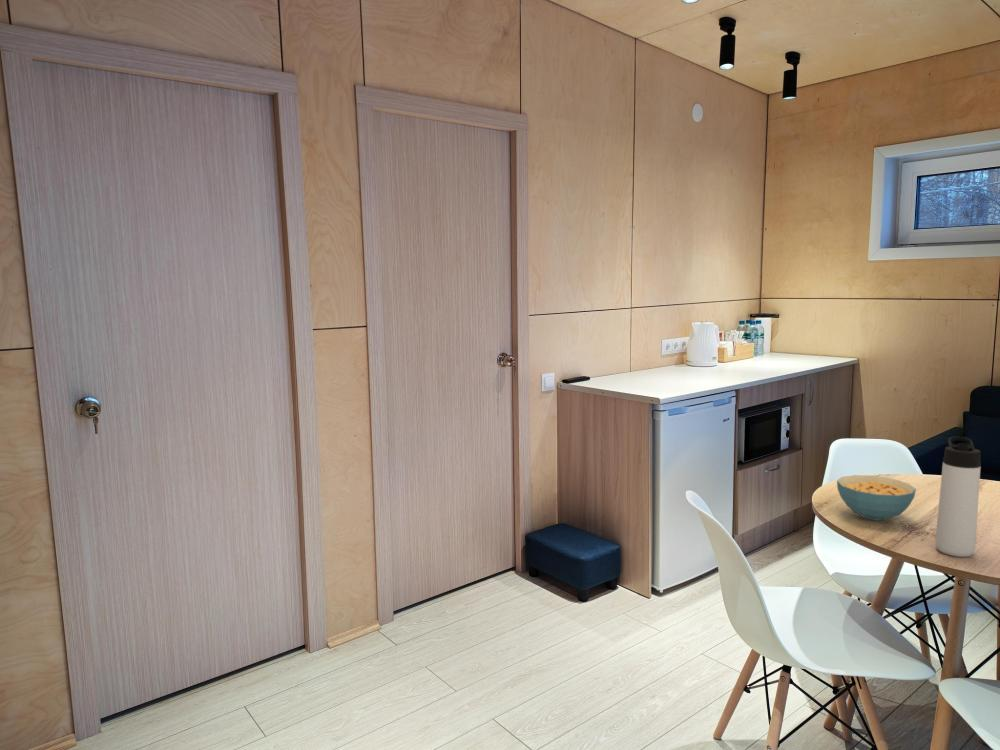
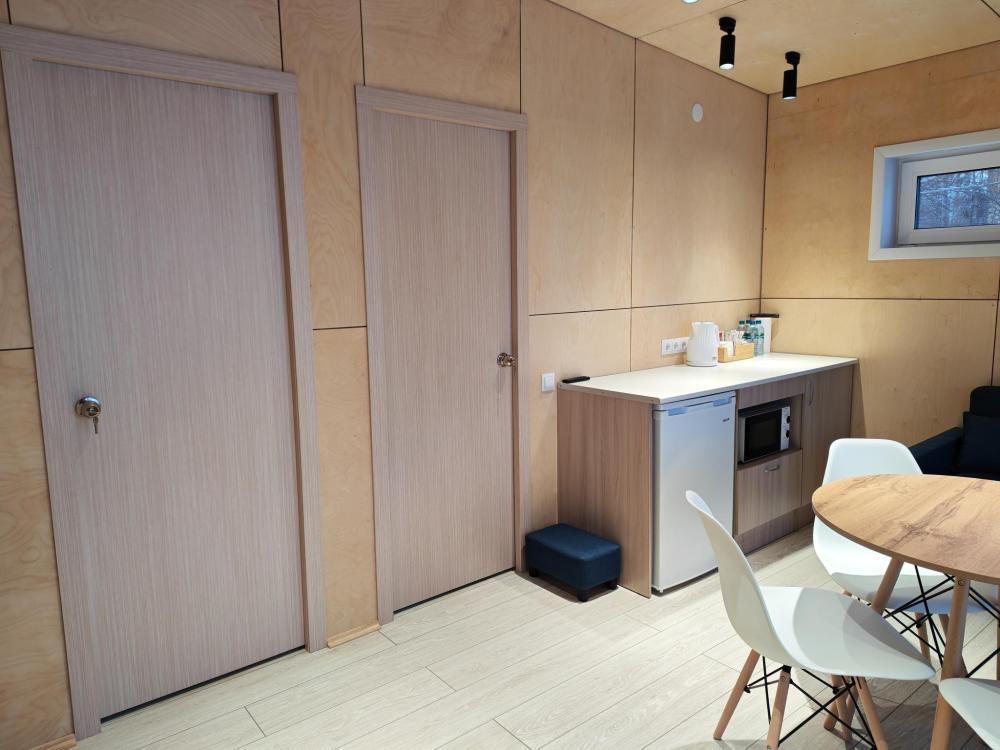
- thermos bottle (957, 495)
- cereal bowl (874, 501)
